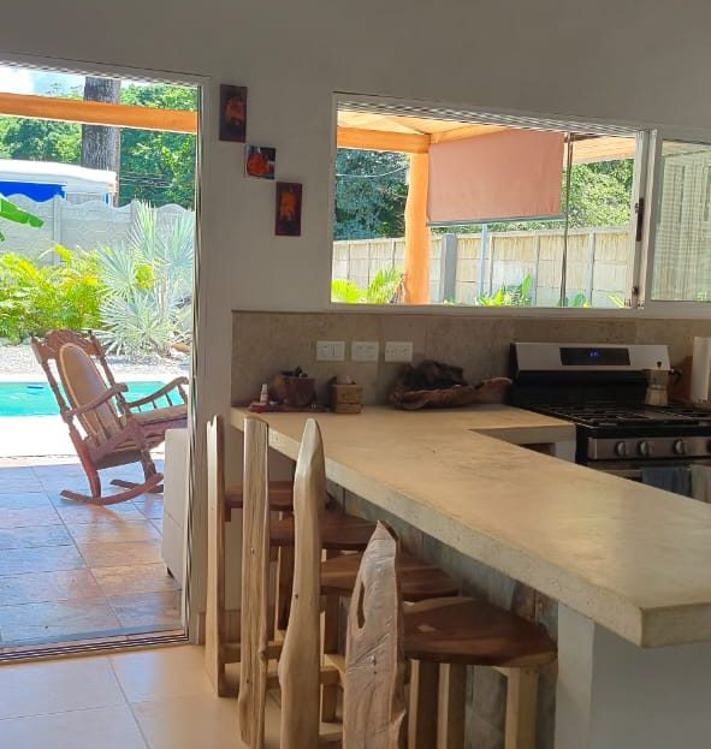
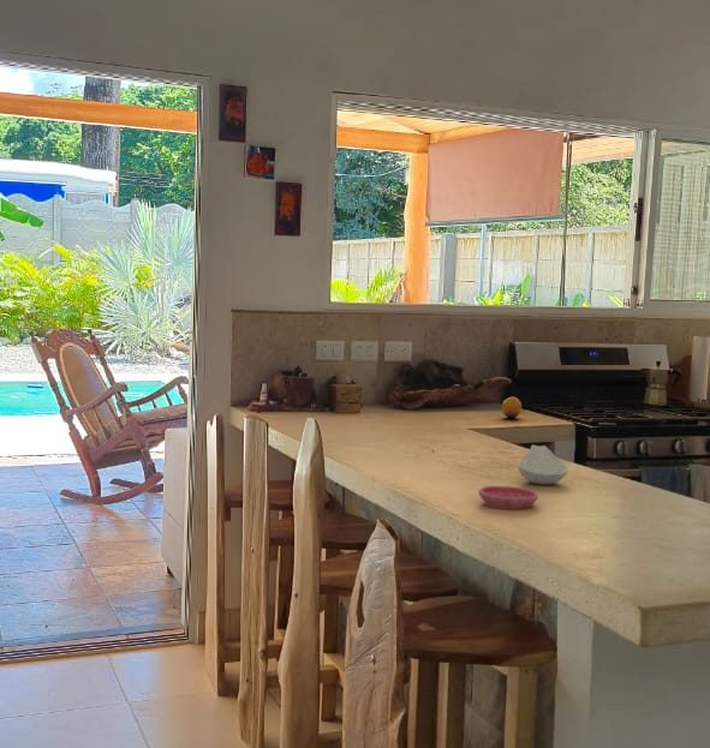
+ saucer (507, 498)
+ spoon rest (539, 462)
+ fruit (512, 407)
